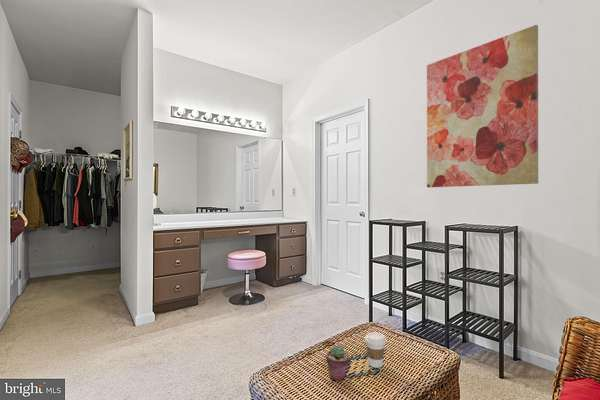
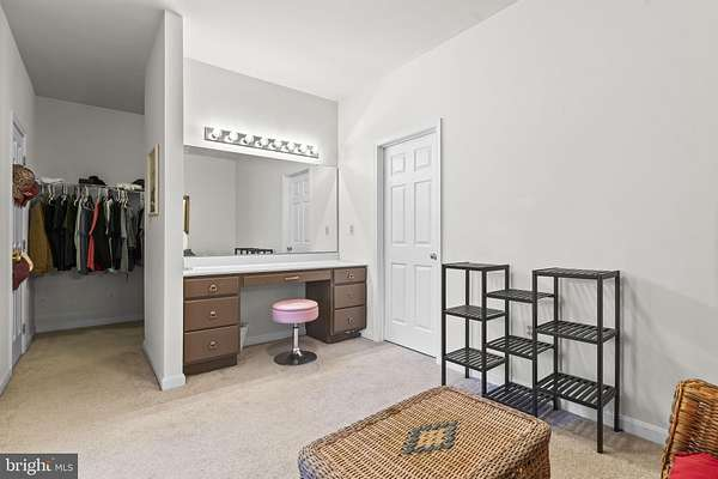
- wall art (475, 116)
- coffee cup (375, 349)
- potted succulent (337, 361)
